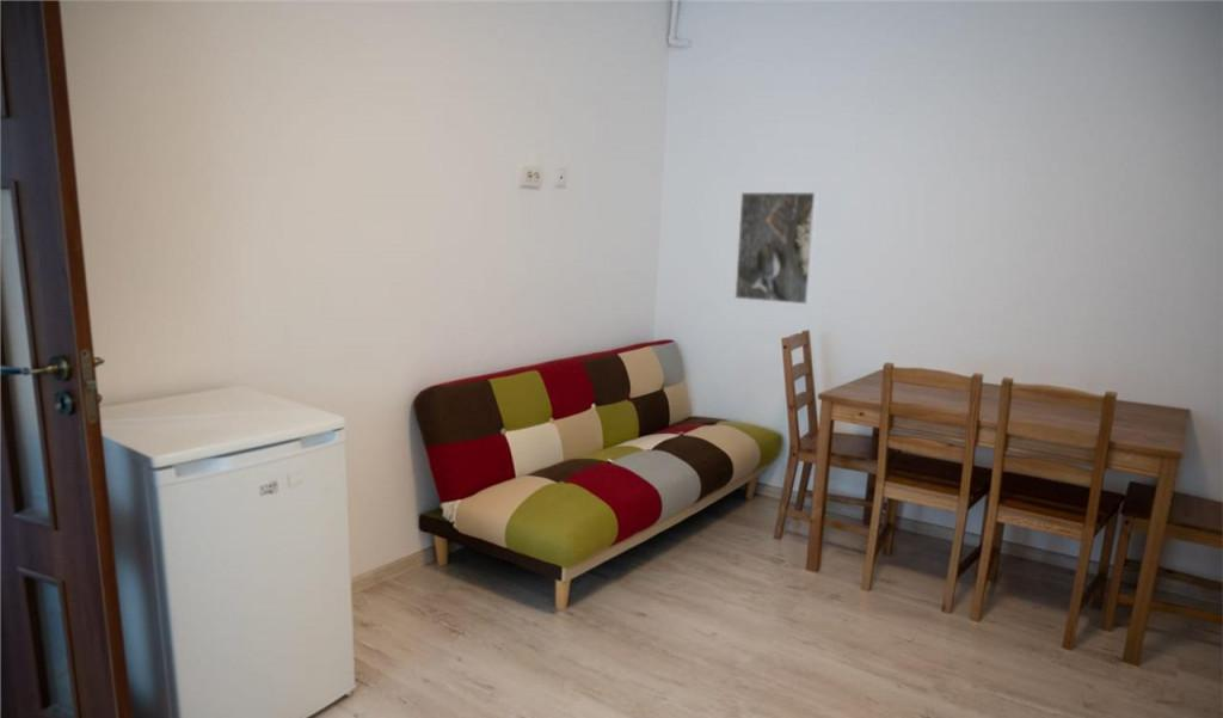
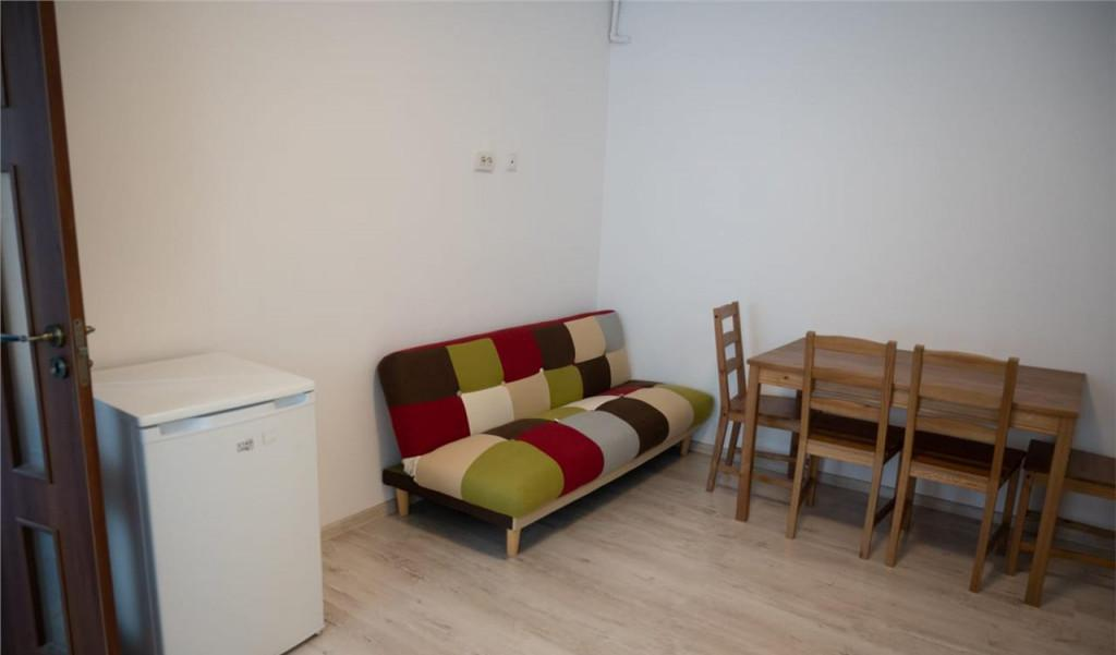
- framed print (774, 247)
